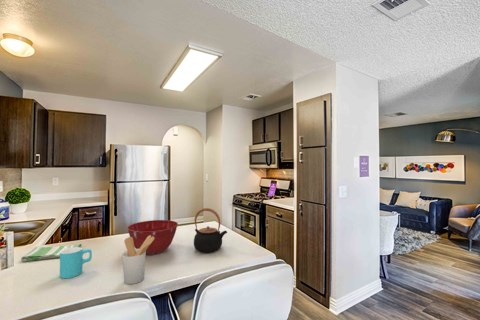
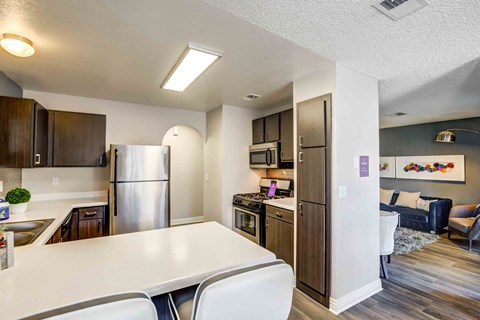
- mixing bowl (154, 237)
- dish towel (53, 251)
- cup (75, 261)
- utensil holder (139, 257)
- teapot (210, 228)
